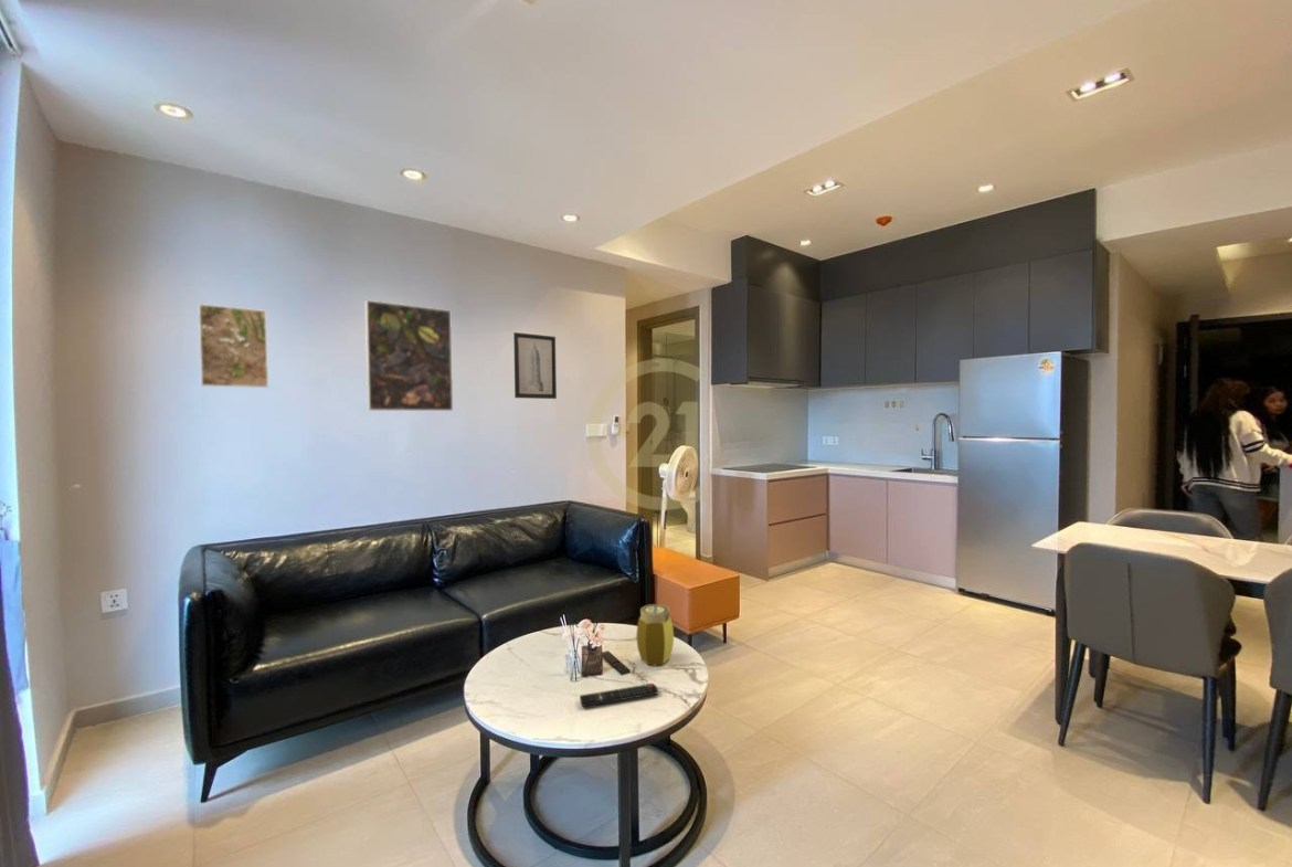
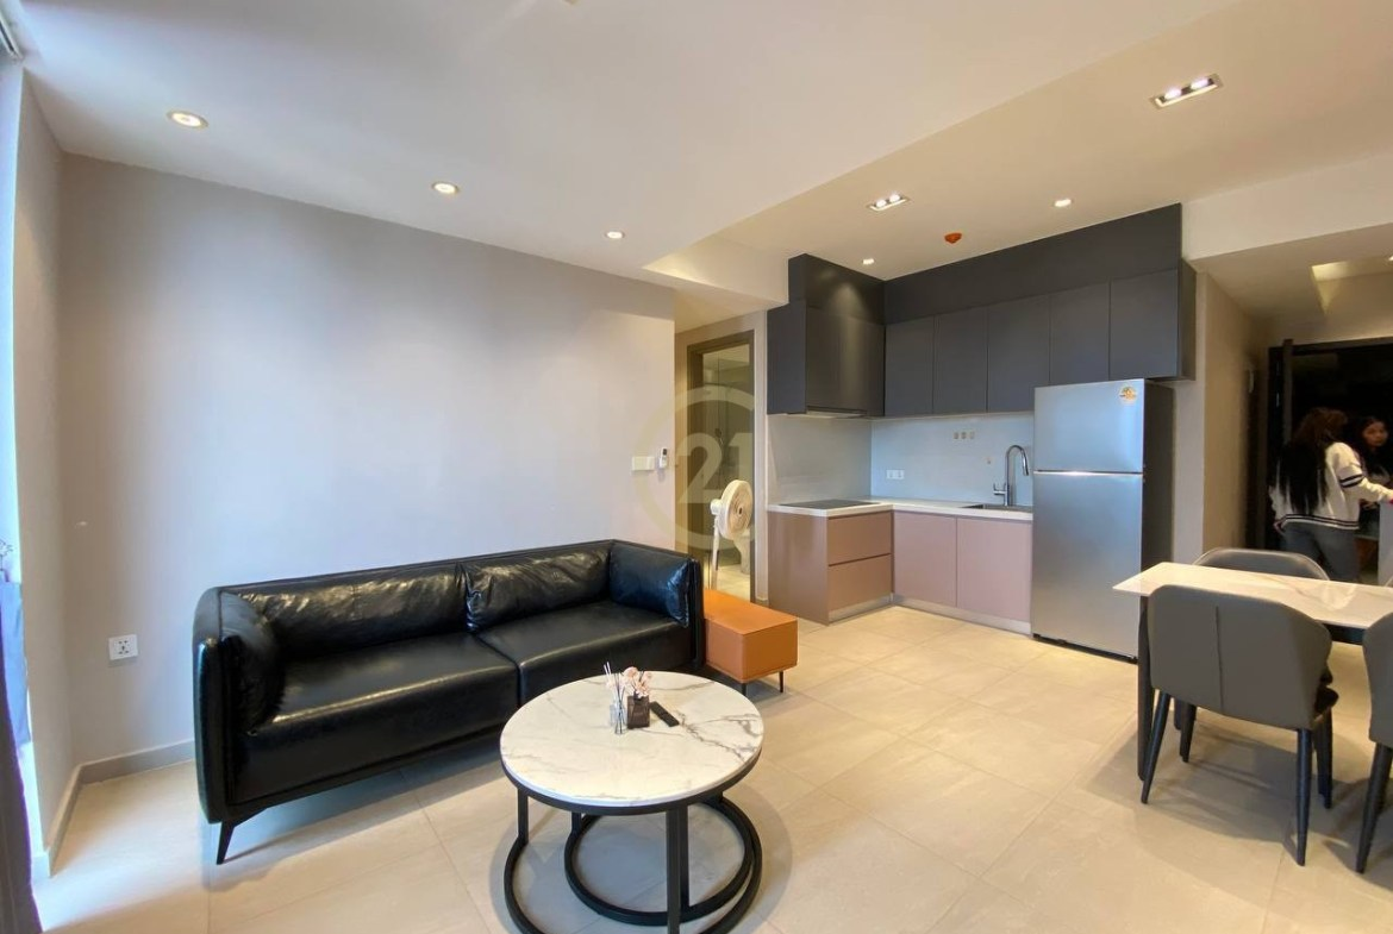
- jar (655, 634)
- wall art (536, 366)
- remote control (619, 695)
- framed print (411, 358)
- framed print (234, 347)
